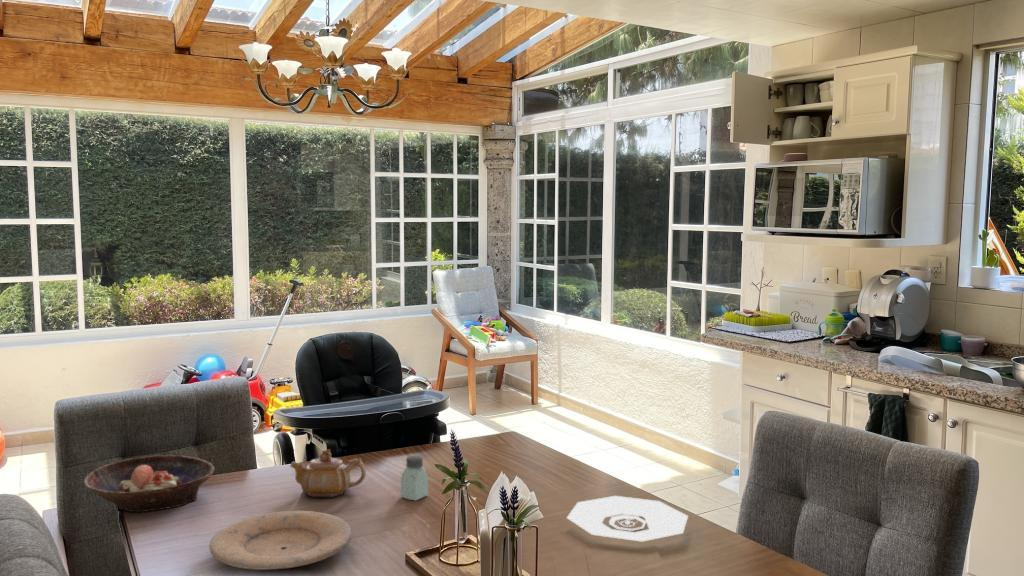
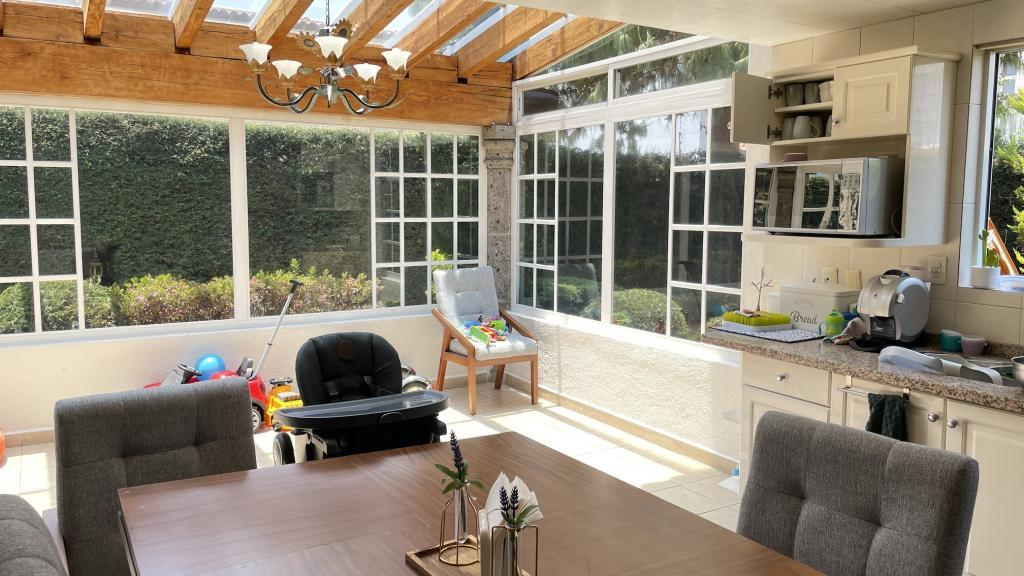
- plate (627, 514)
- plate (282, 543)
- bowl (151, 482)
- teapot (327, 471)
- saltshaker (414, 477)
